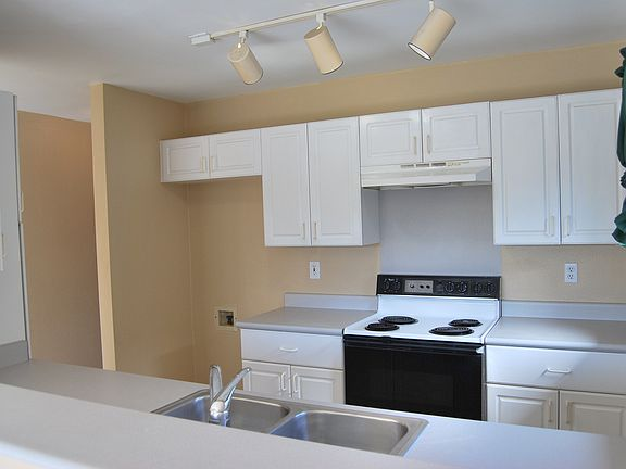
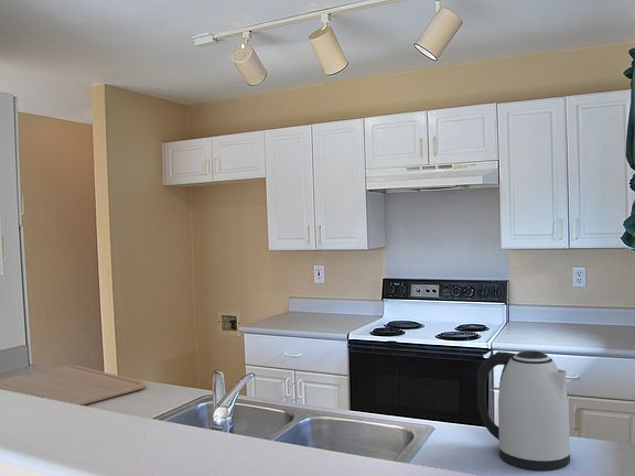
+ chopping board (62, 386)
+ kettle (520, 401)
